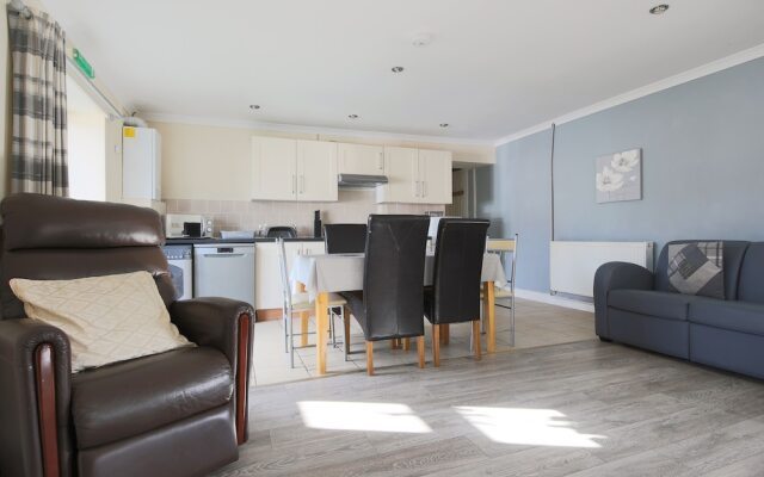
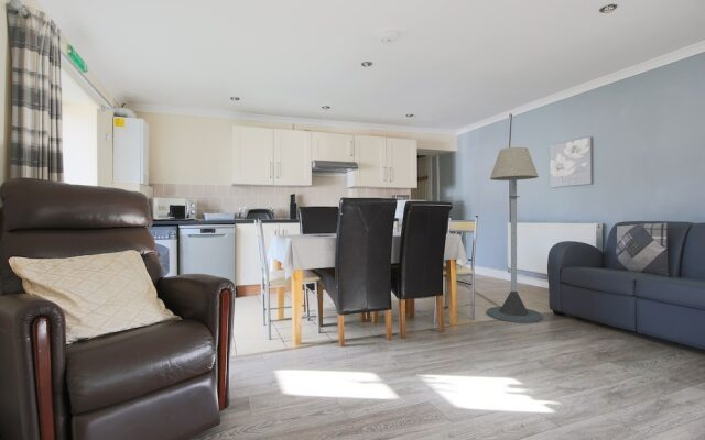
+ floor lamp (513, 232)
